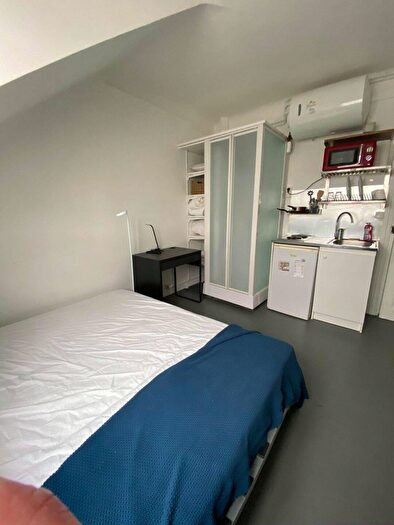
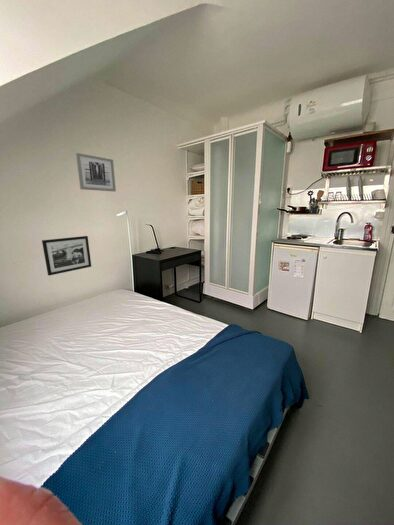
+ picture frame (68, 254)
+ wall art (97, 173)
